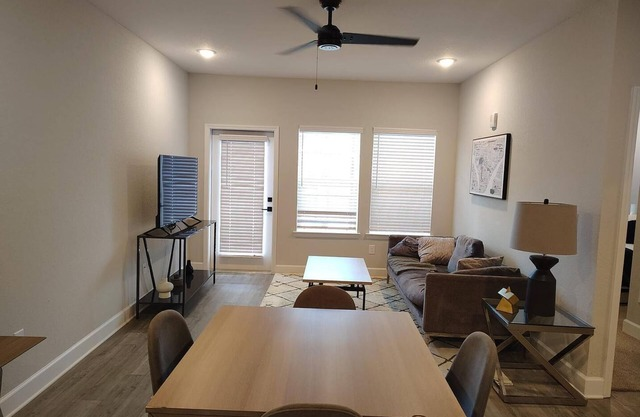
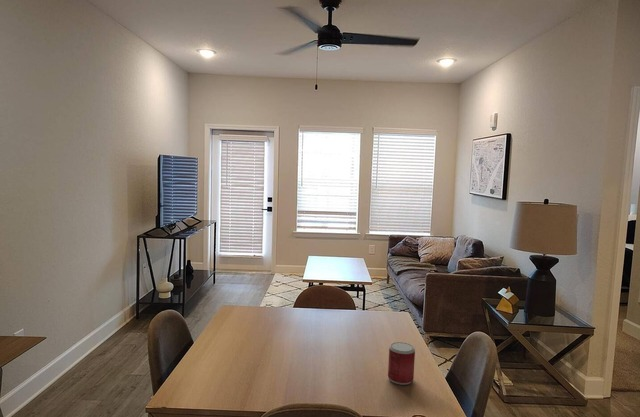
+ beverage can (401, 362)
